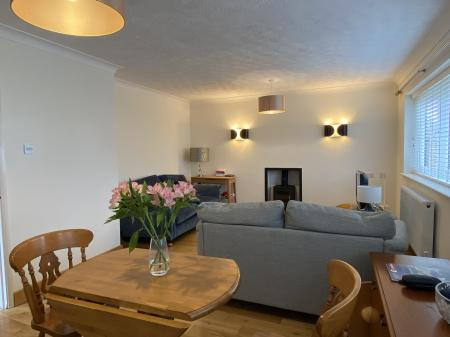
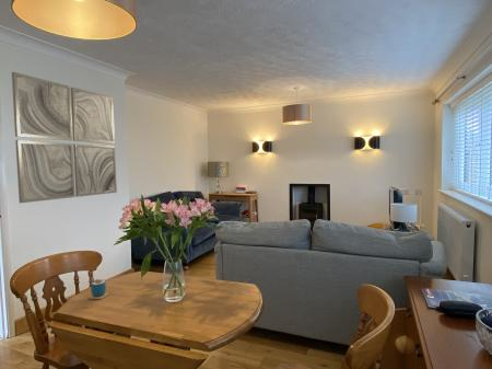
+ wall art (73, 140)
+ cup (98, 284)
